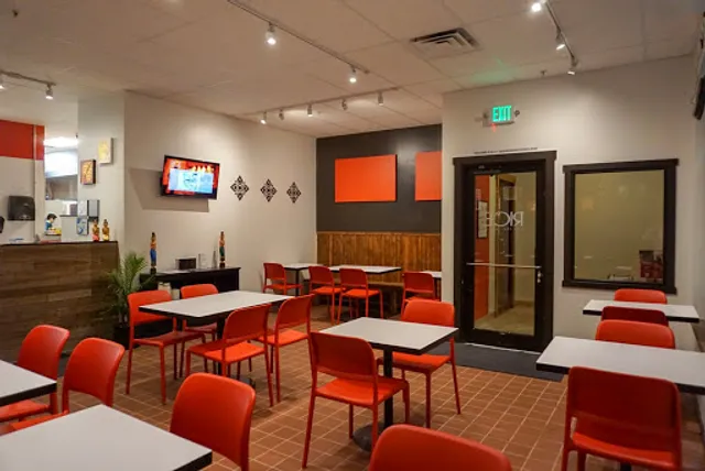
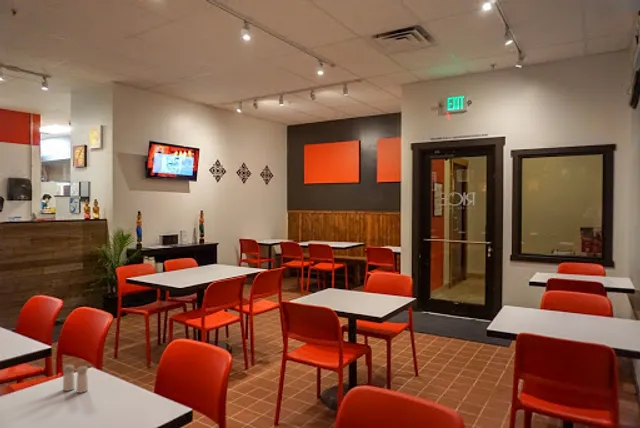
+ salt and pepper shaker (73, 377)
